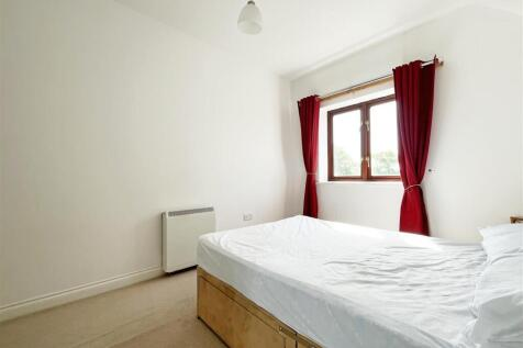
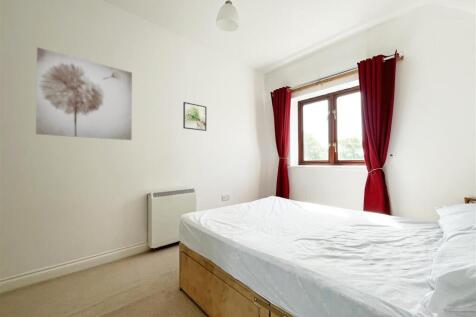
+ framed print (195, 117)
+ wall art (89, 99)
